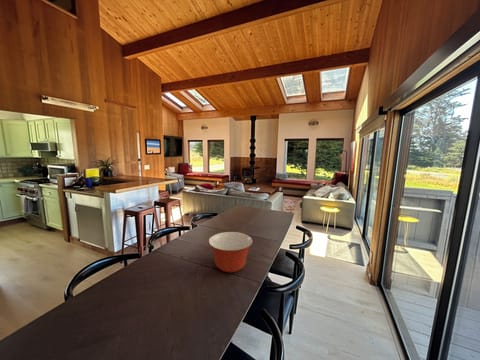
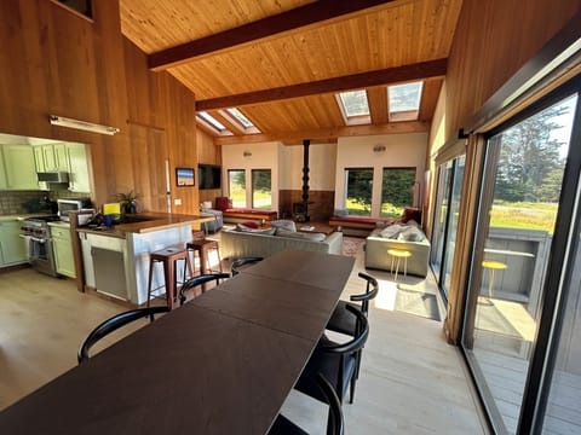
- mixing bowl (230, 253)
